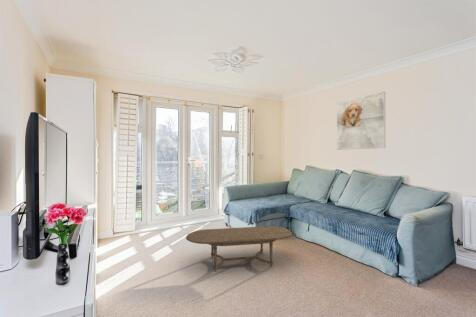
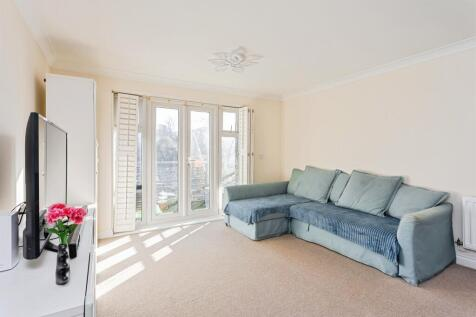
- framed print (358, 123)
- coffee table (240, 244)
